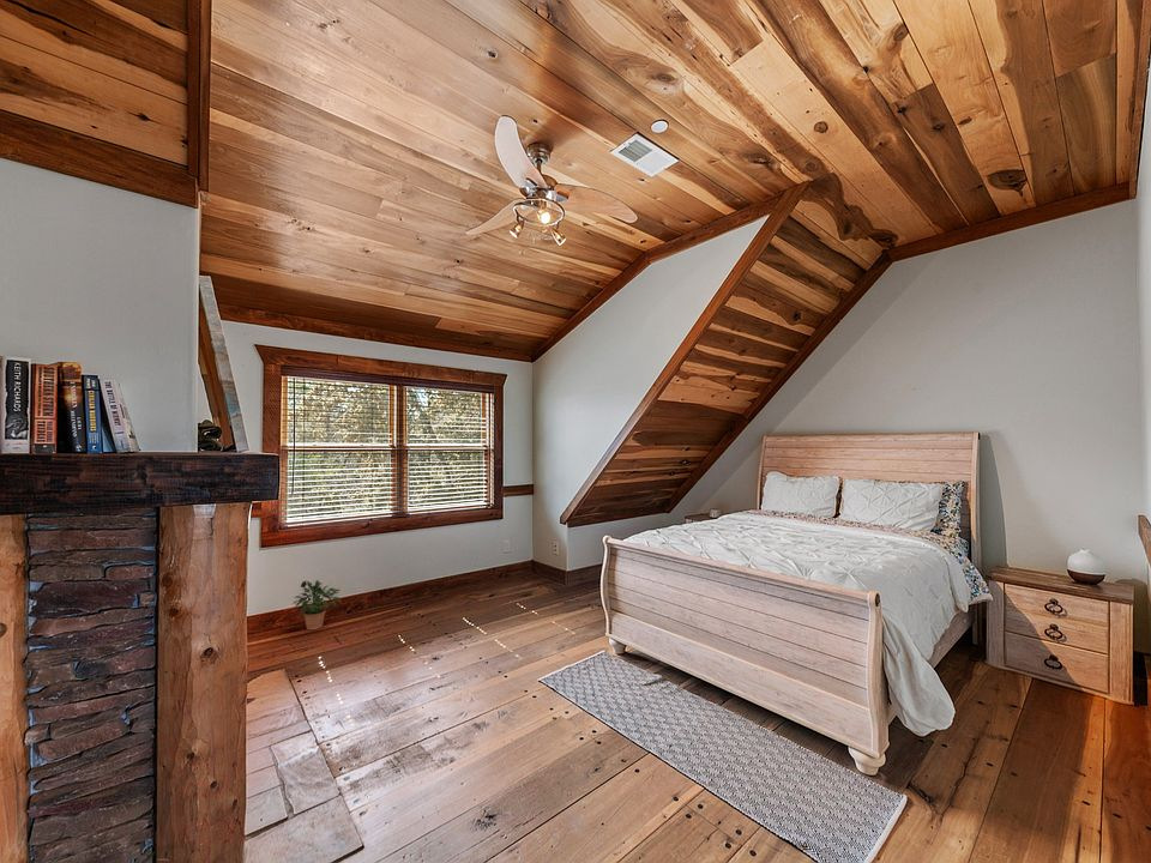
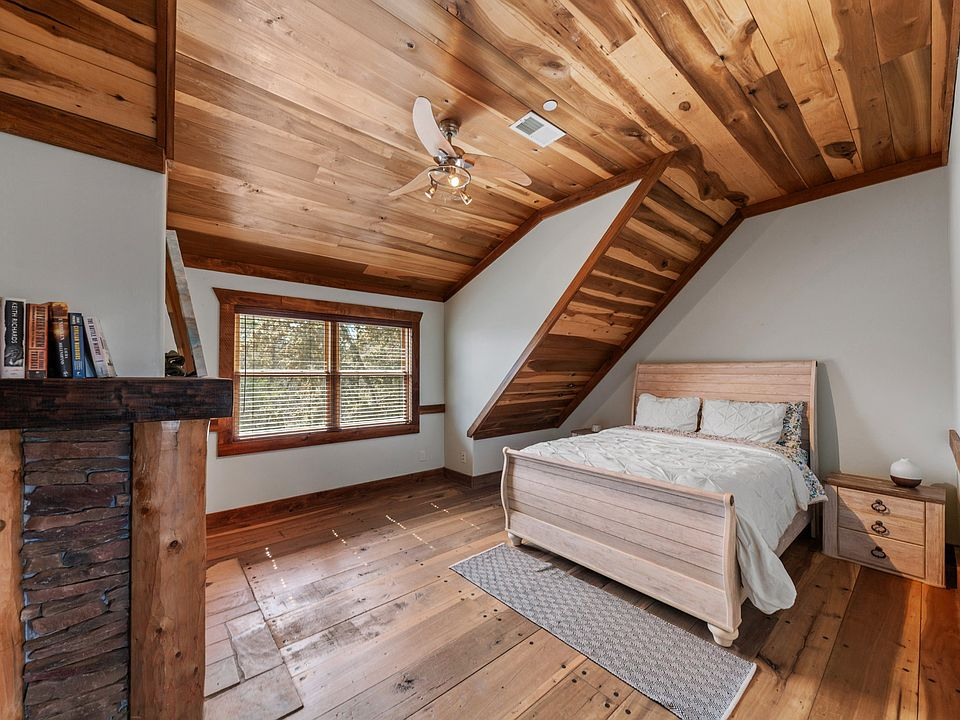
- potted plant (318, 601)
